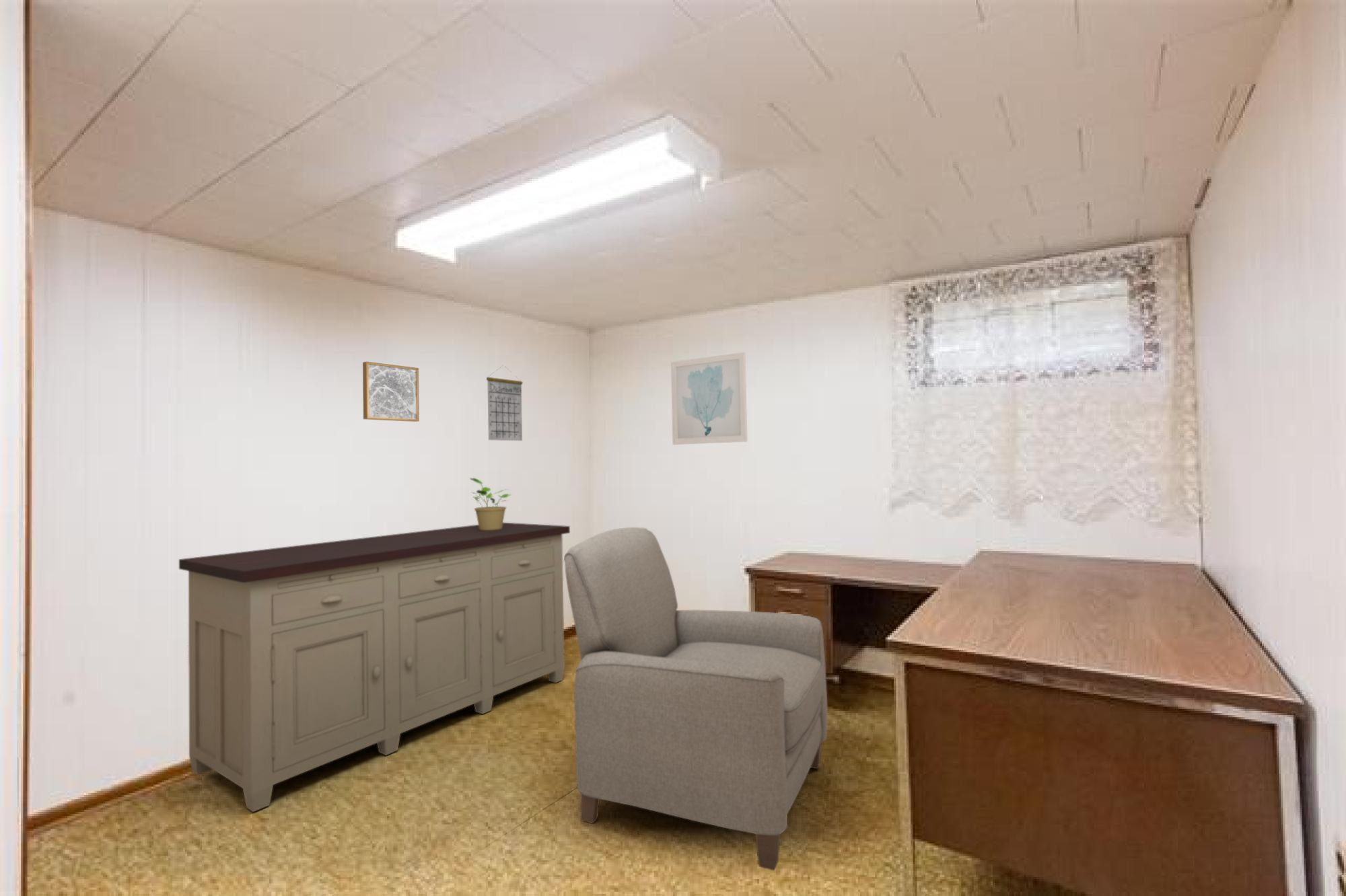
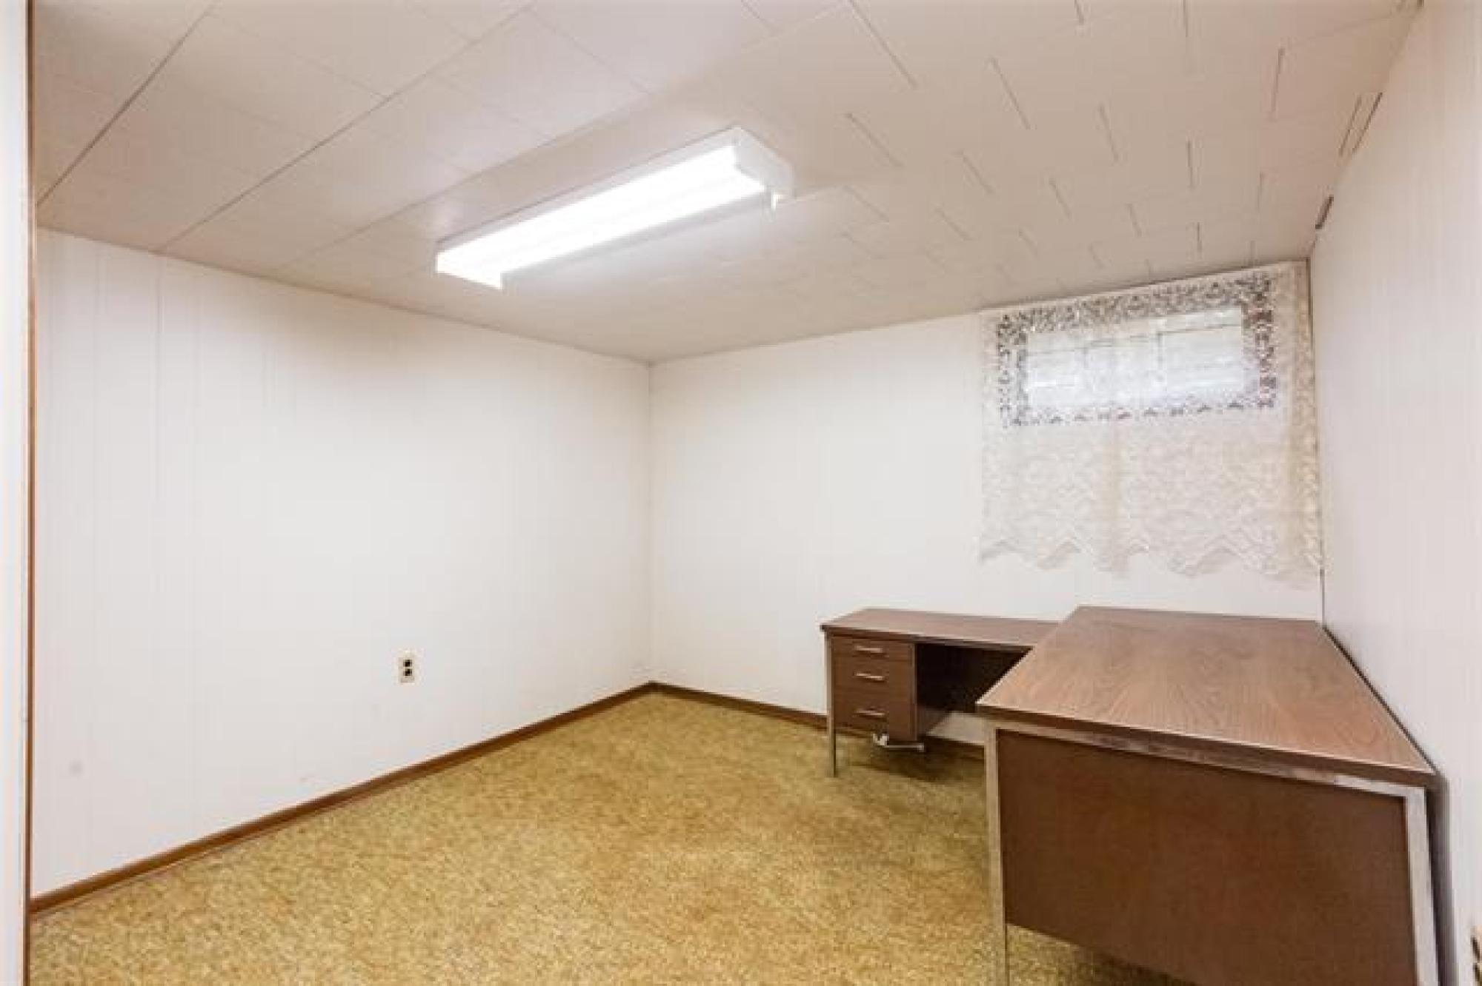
- potted plant (492, 502)
- sideboard (408, 629)
- chair (704, 660)
- wall art (392, 392)
- wall art (707, 400)
- calendar (505, 402)
